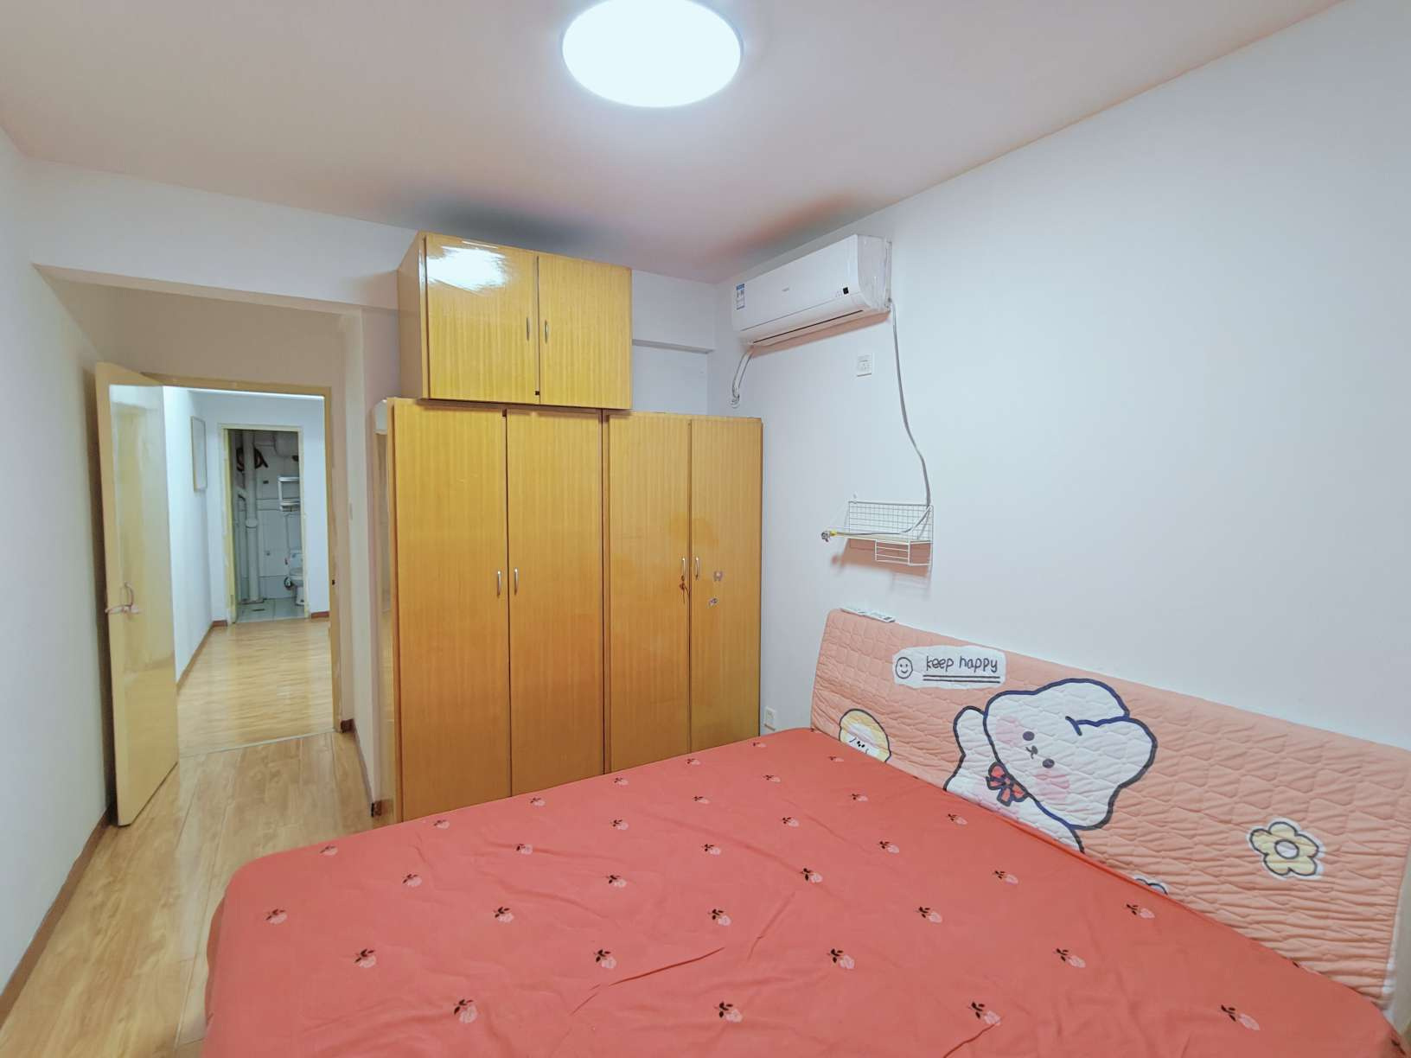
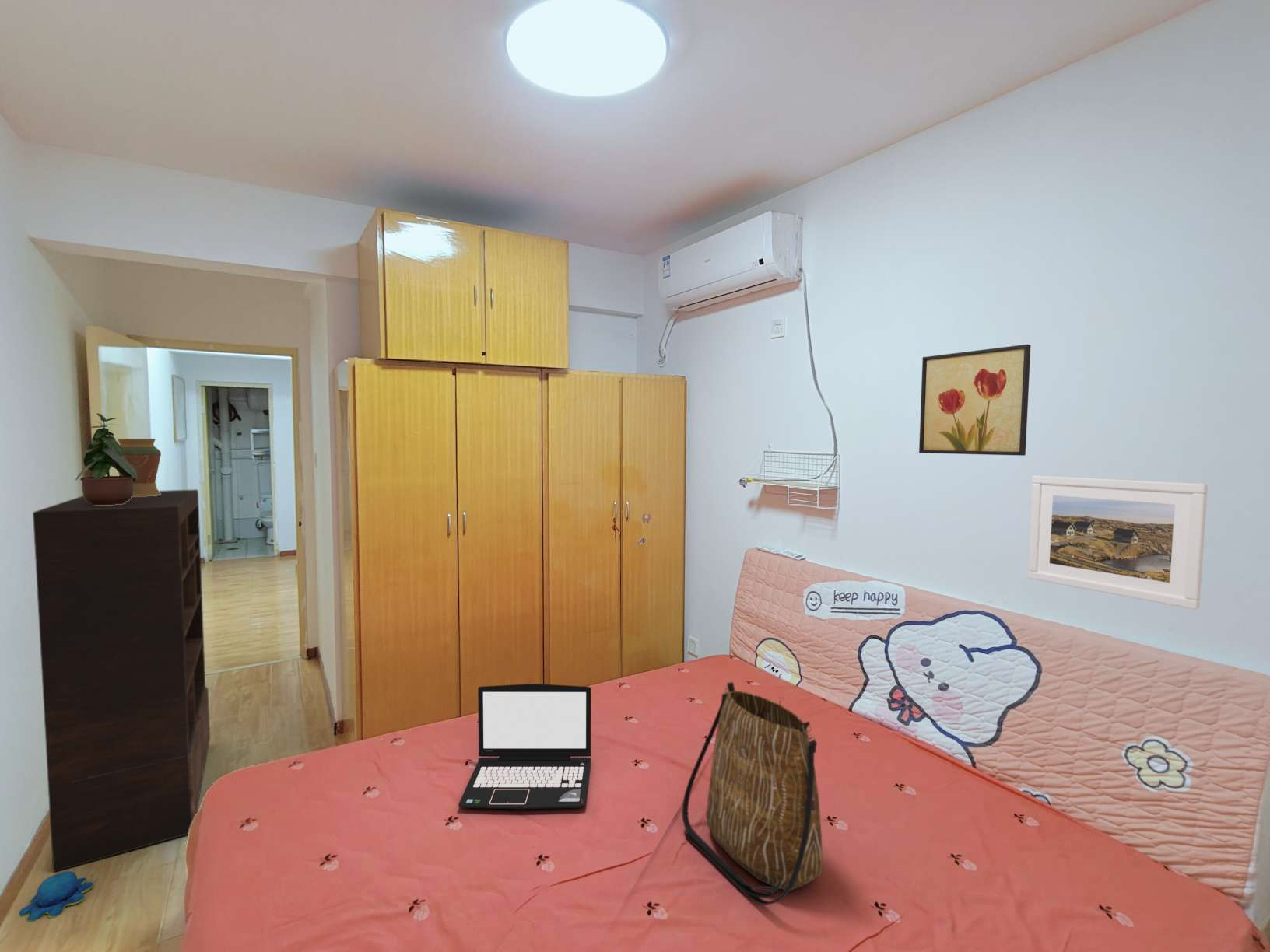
+ decorative vase (138, 466)
+ wall art (971, 403)
+ tote bag (757, 780)
+ potted plant (107, 457)
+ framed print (1108, 536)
+ plush toy (56, 889)
+ laptop (528, 744)
+ bookshelf (139, 649)
